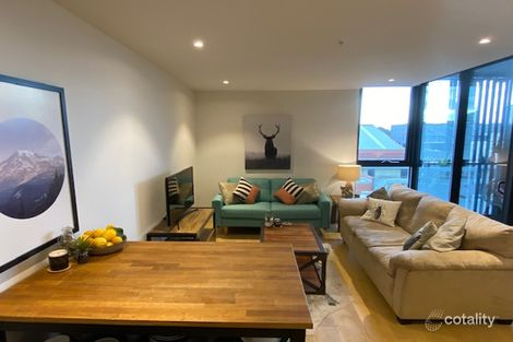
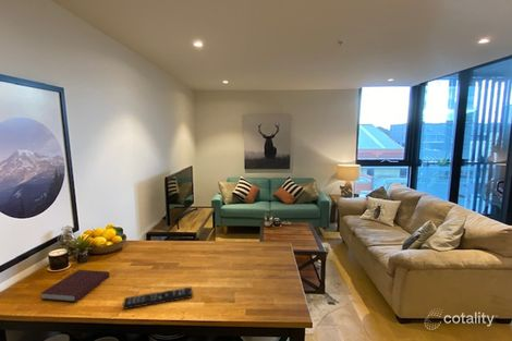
+ remote control (159, 296)
+ notebook (77, 284)
